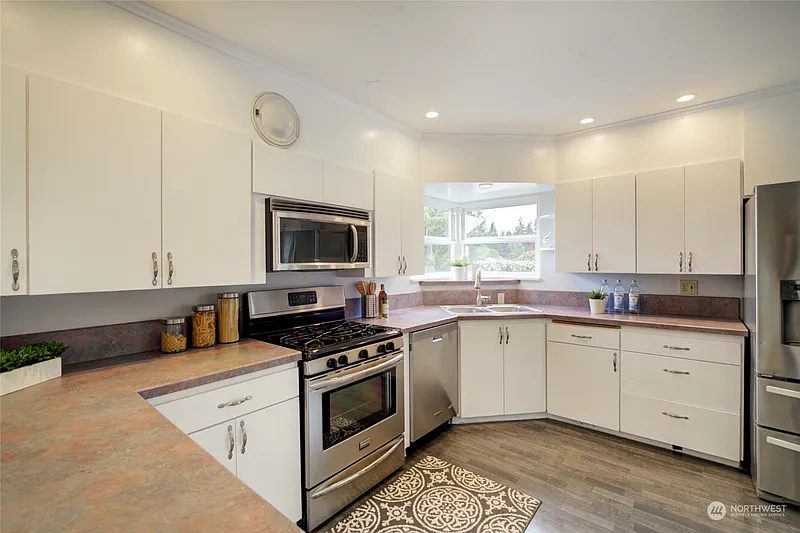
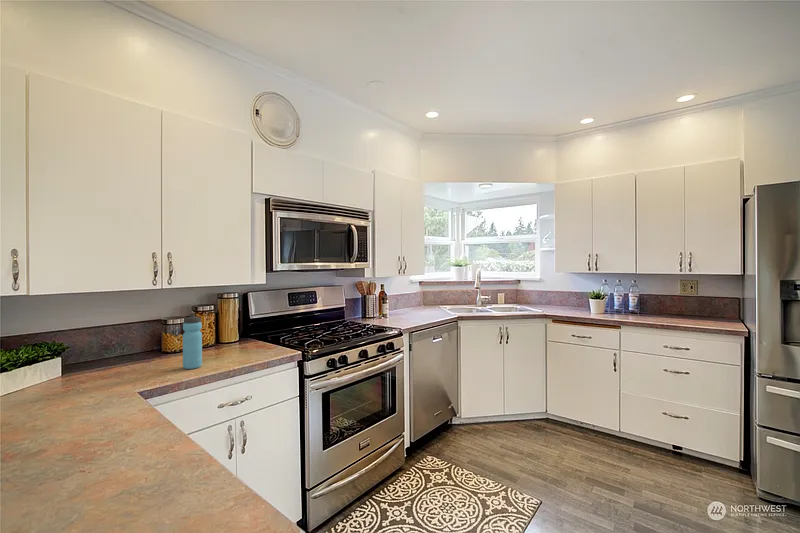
+ water bottle (192, 340)
